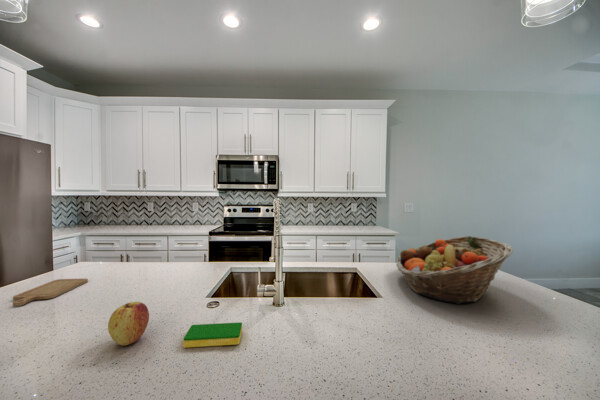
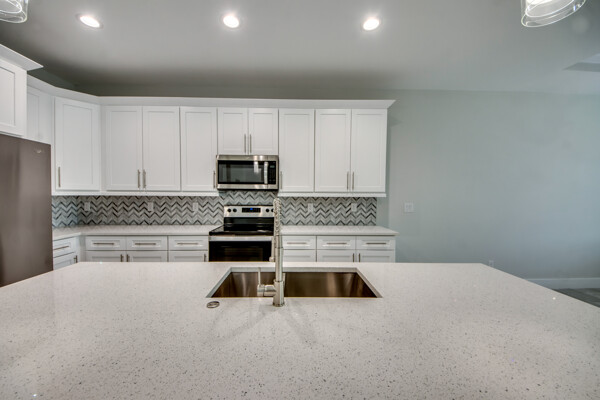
- dish sponge (214, 334)
- apple (129, 322)
- chopping board (48, 290)
- fruit basket (446, 263)
